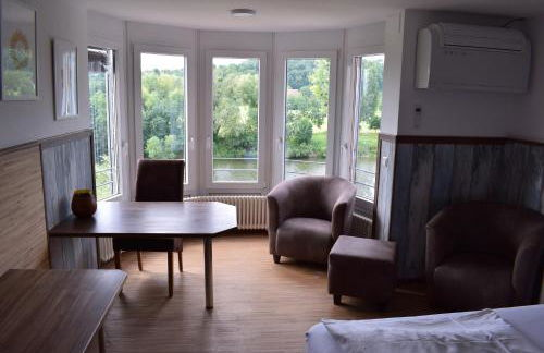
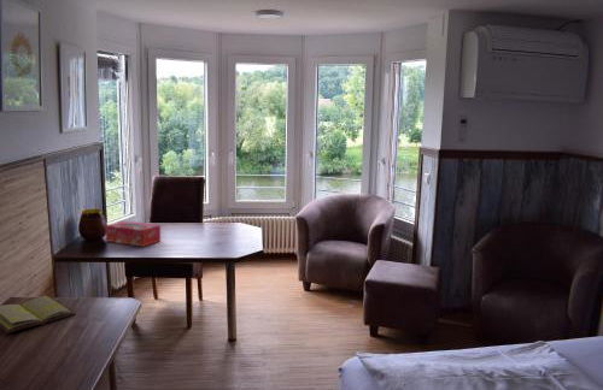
+ diary (30, 312)
+ tissue box (133, 232)
